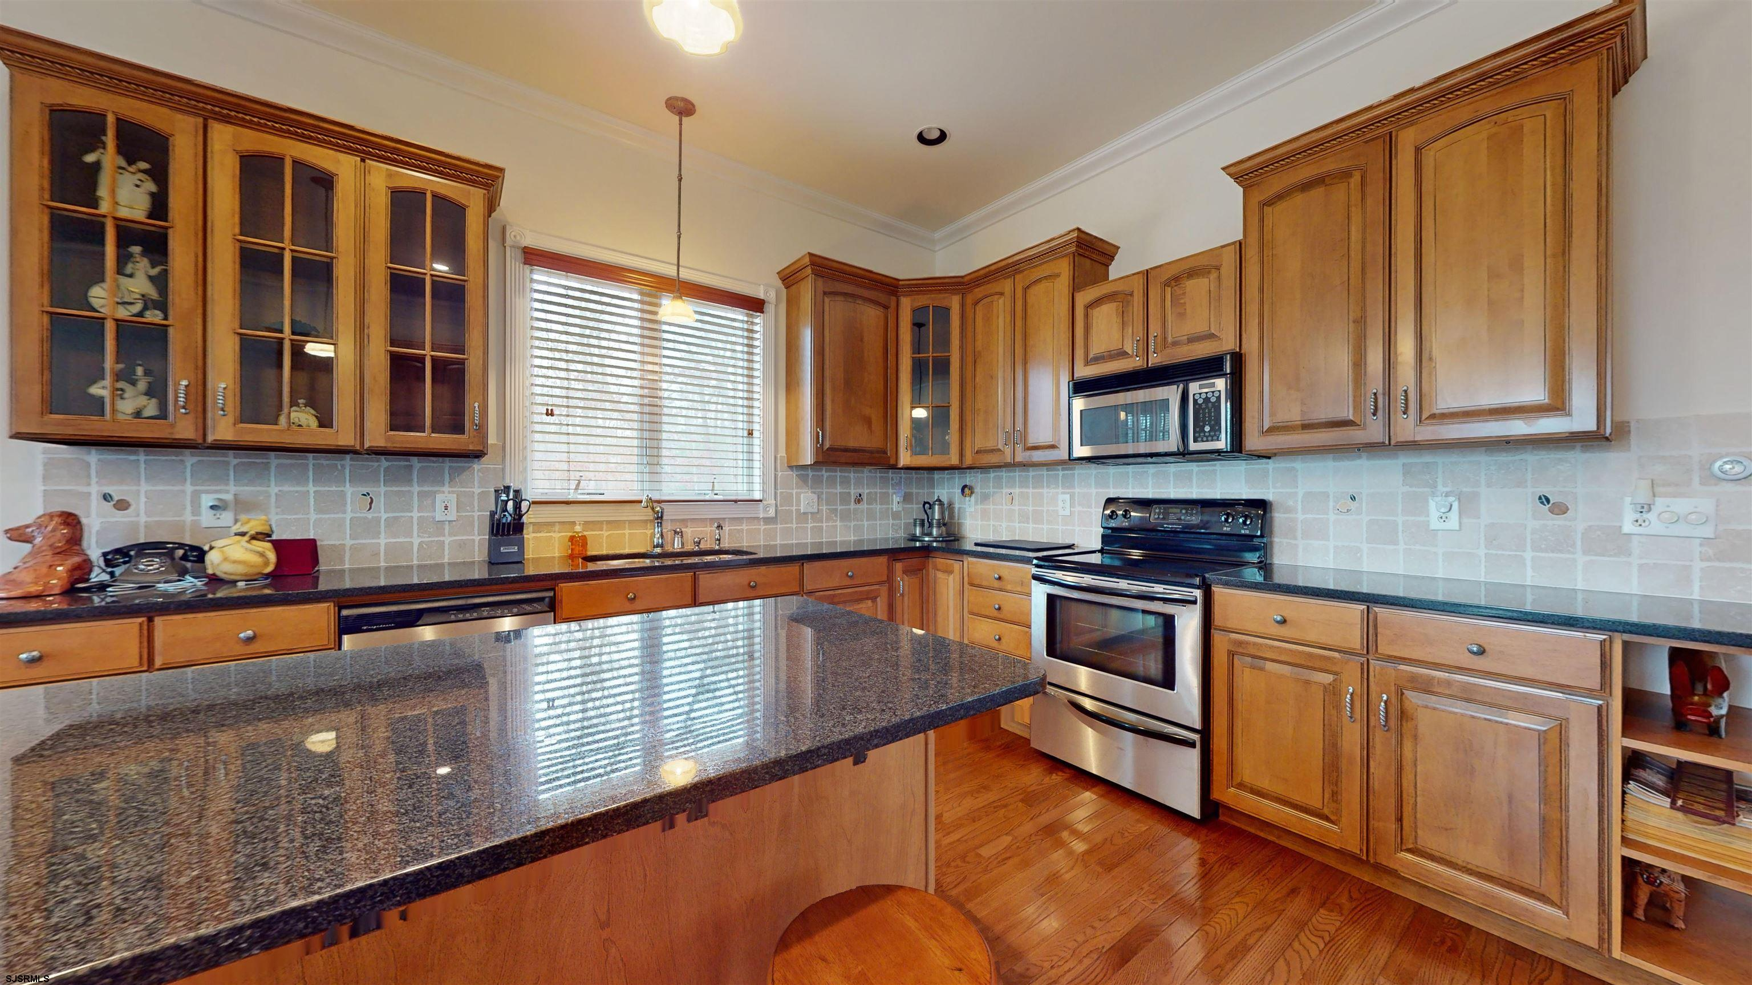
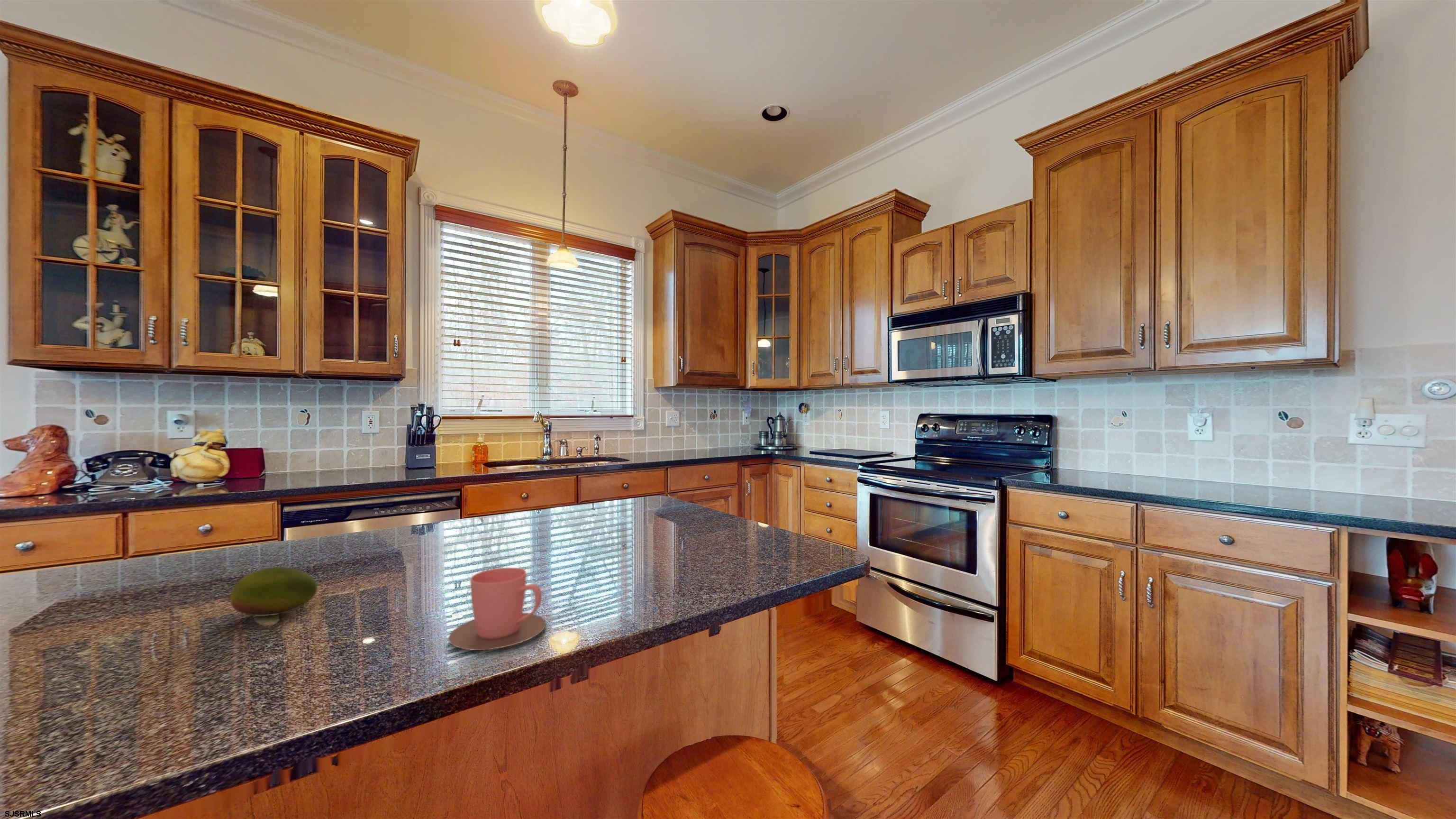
+ fruit (274, 590)
+ cup (499, 604)
